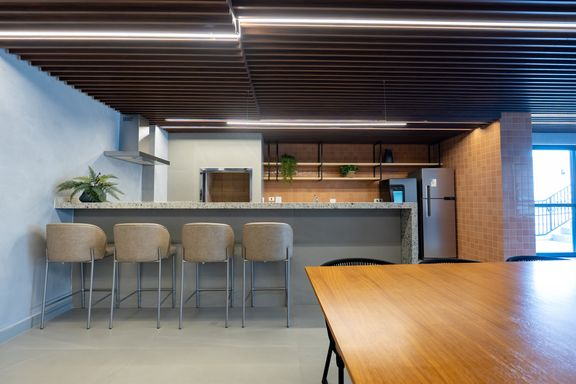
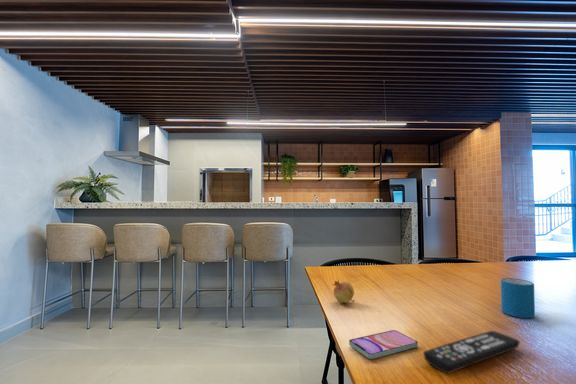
+ mug (518, 295)
+ fruit (343, 290)
+ remote control (473, 350)
+ smartphone (383, 343)
